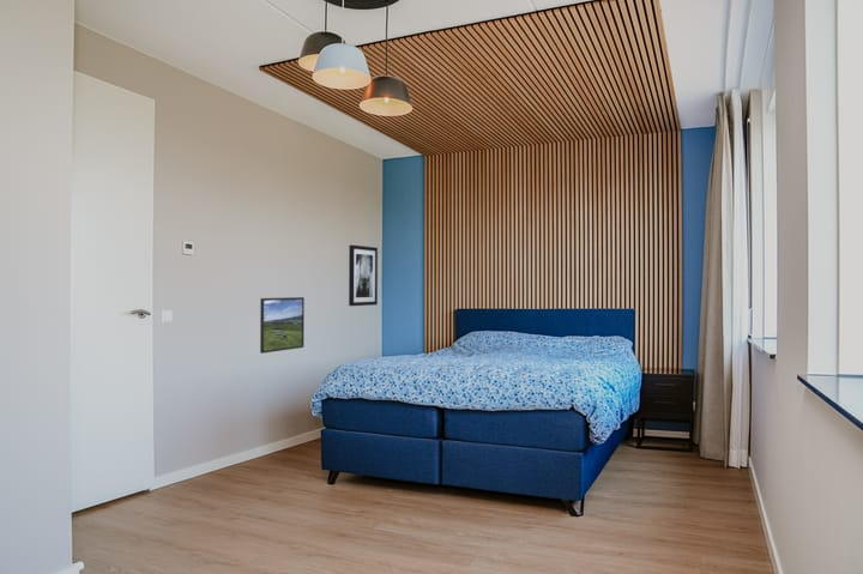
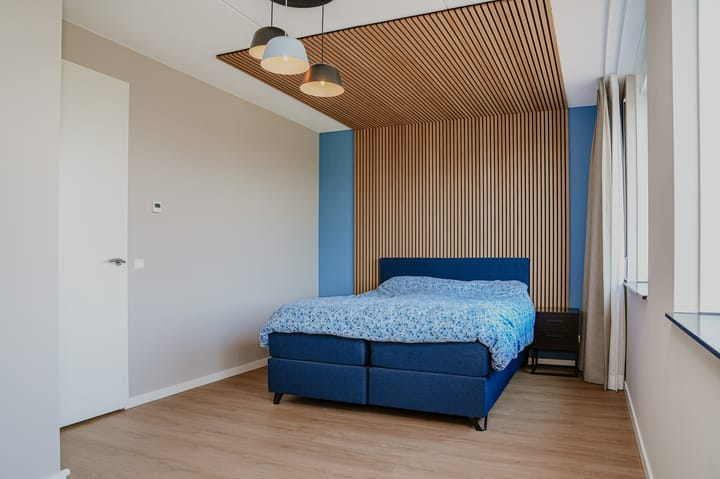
- wall art (363, 276)
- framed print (283, 324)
